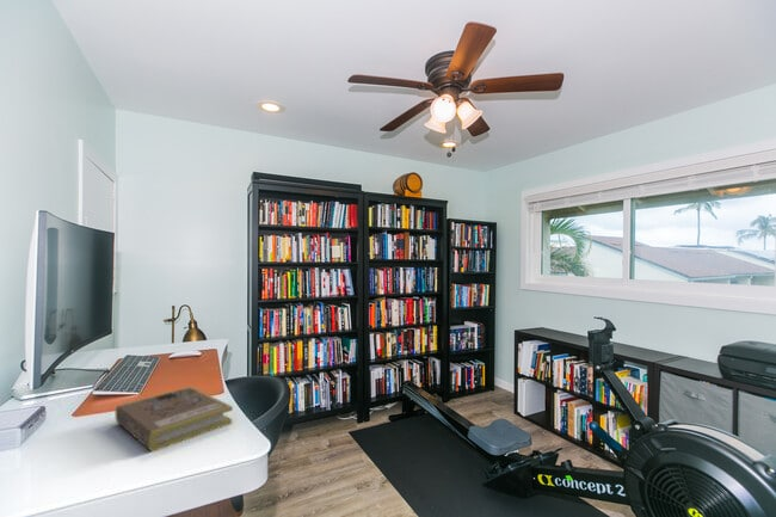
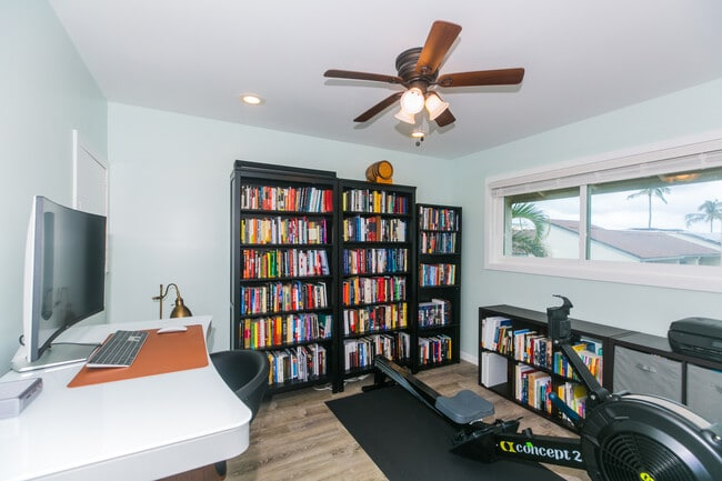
- book (173, 414)
